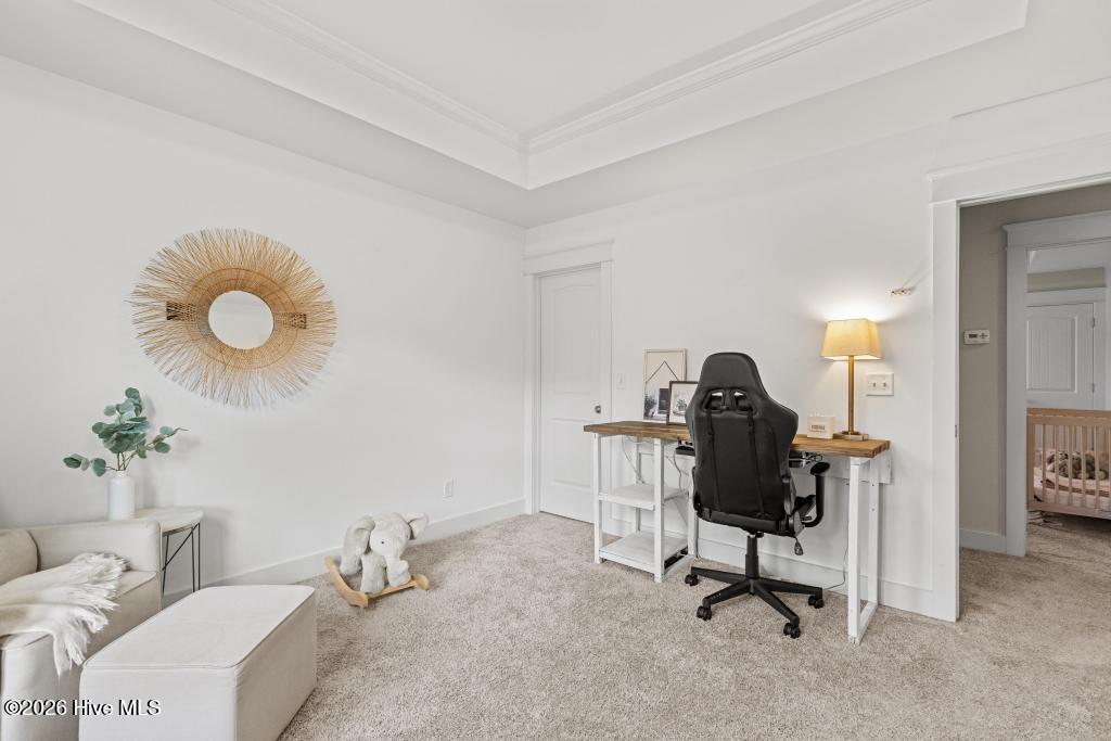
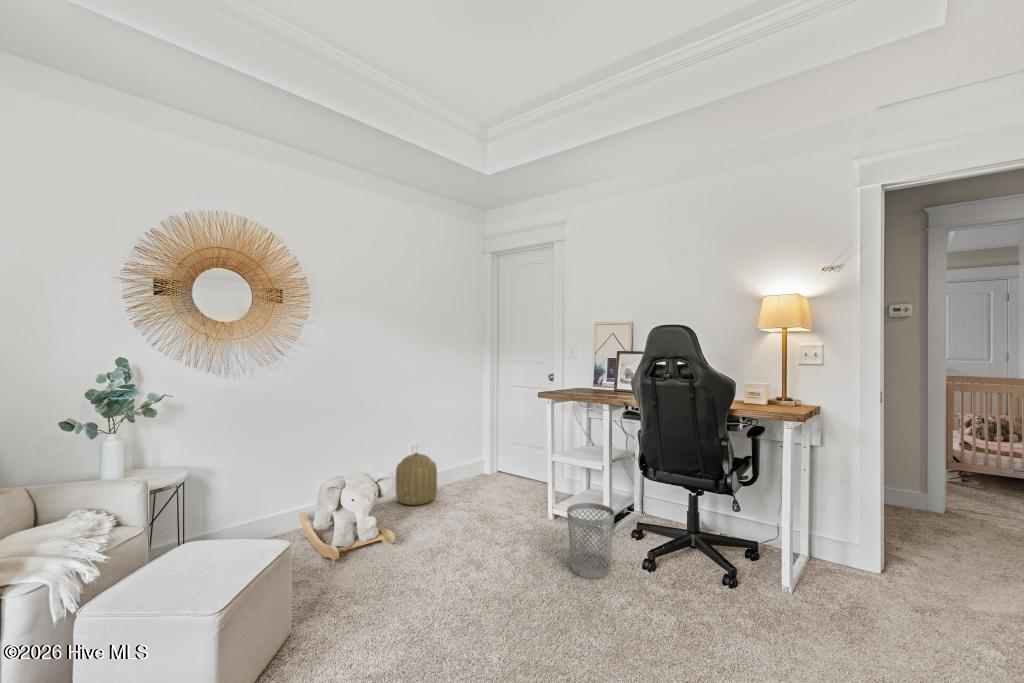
+ wastebasket (591, 540)
+ basket (416, 476)
